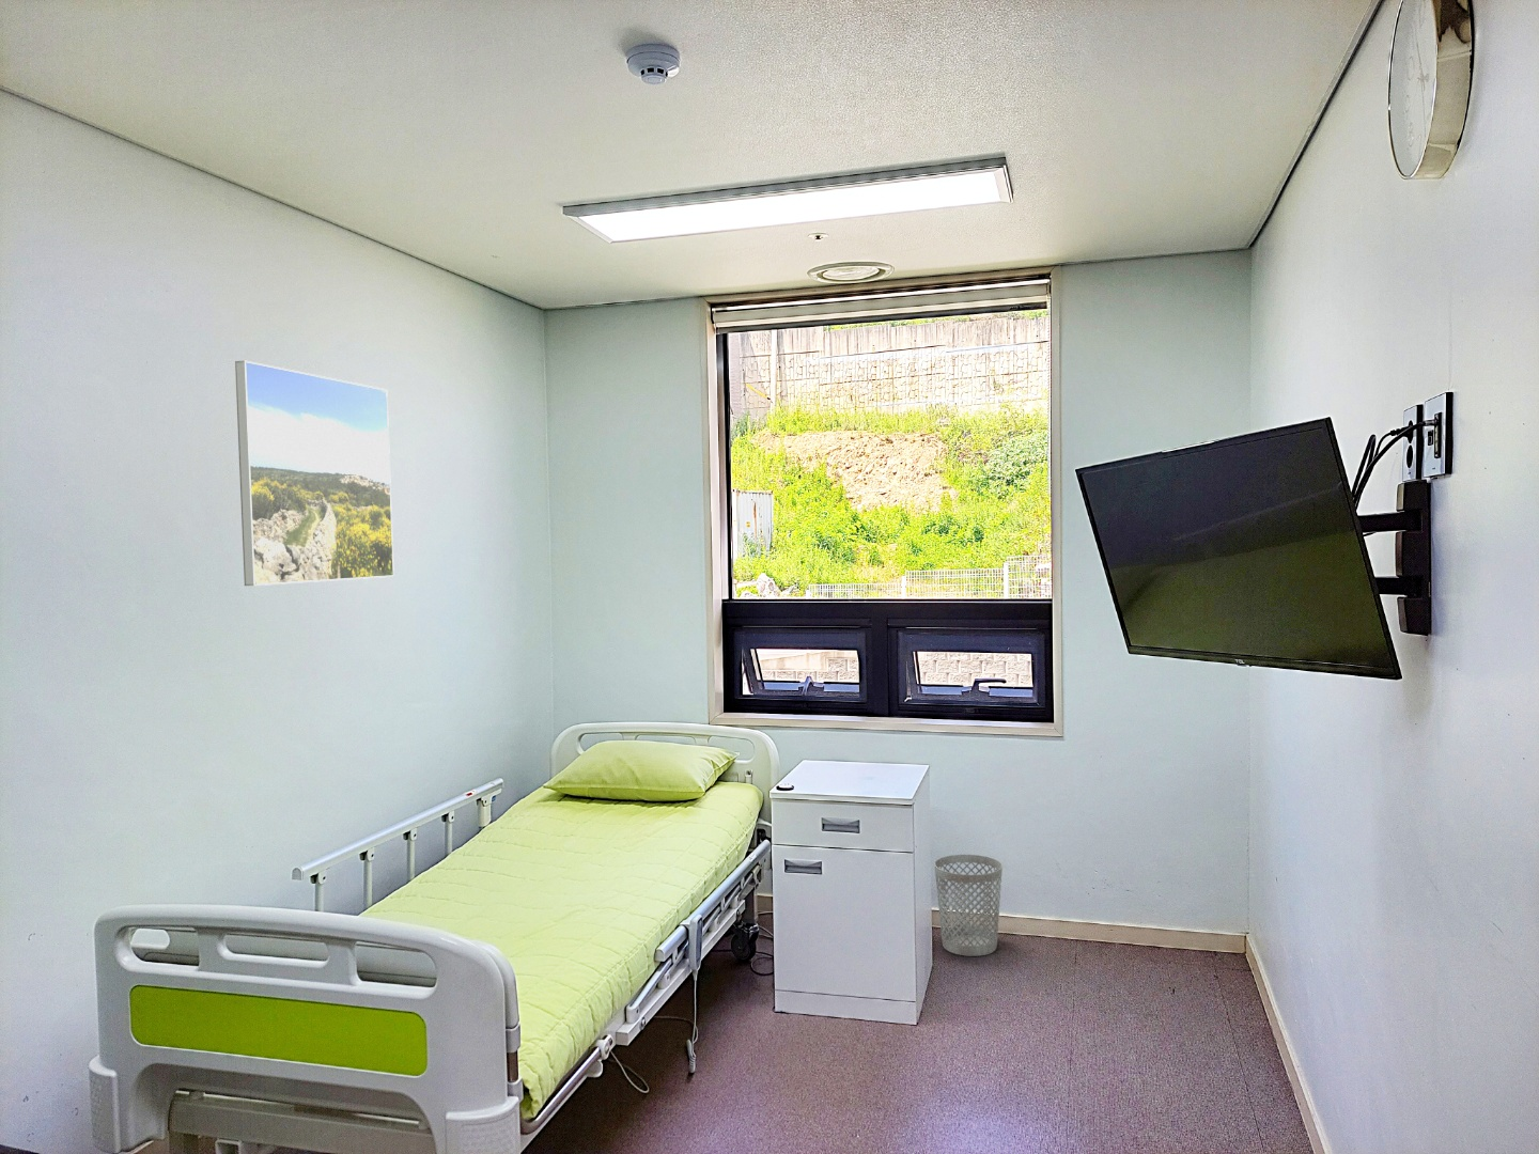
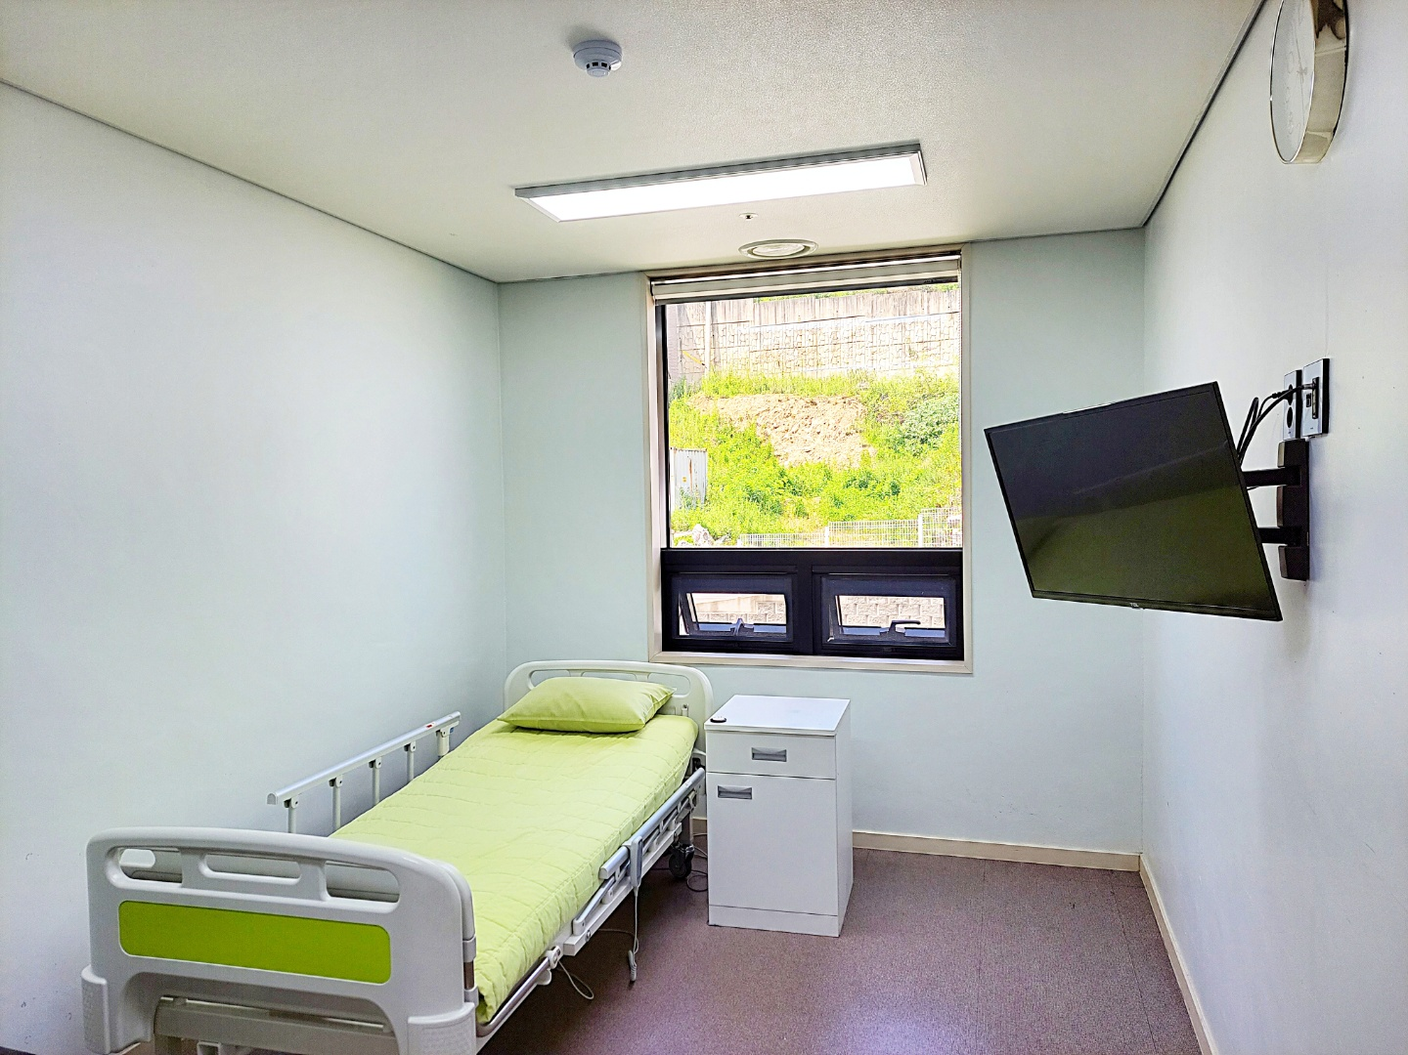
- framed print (321, 479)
- wastebasket (968, 906)
